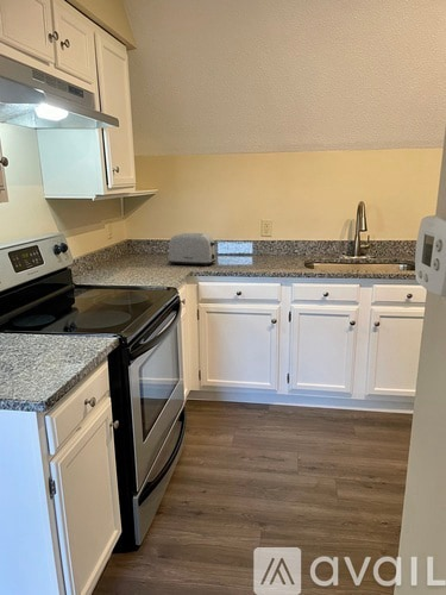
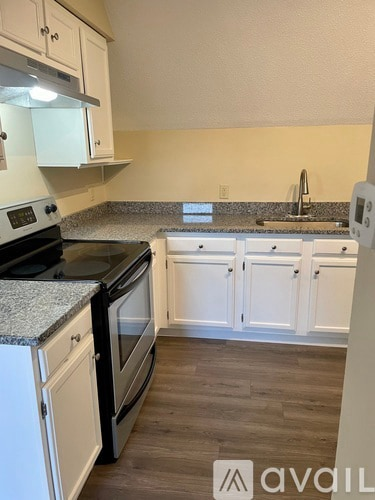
- toaster (193, 249)
